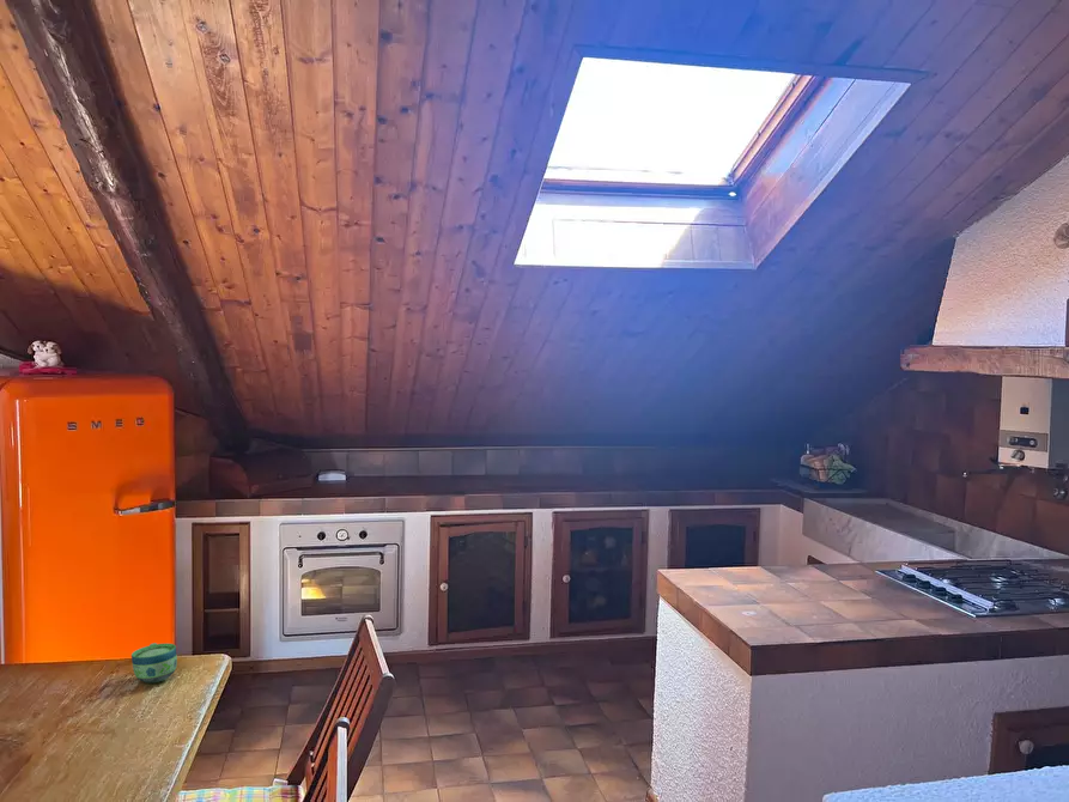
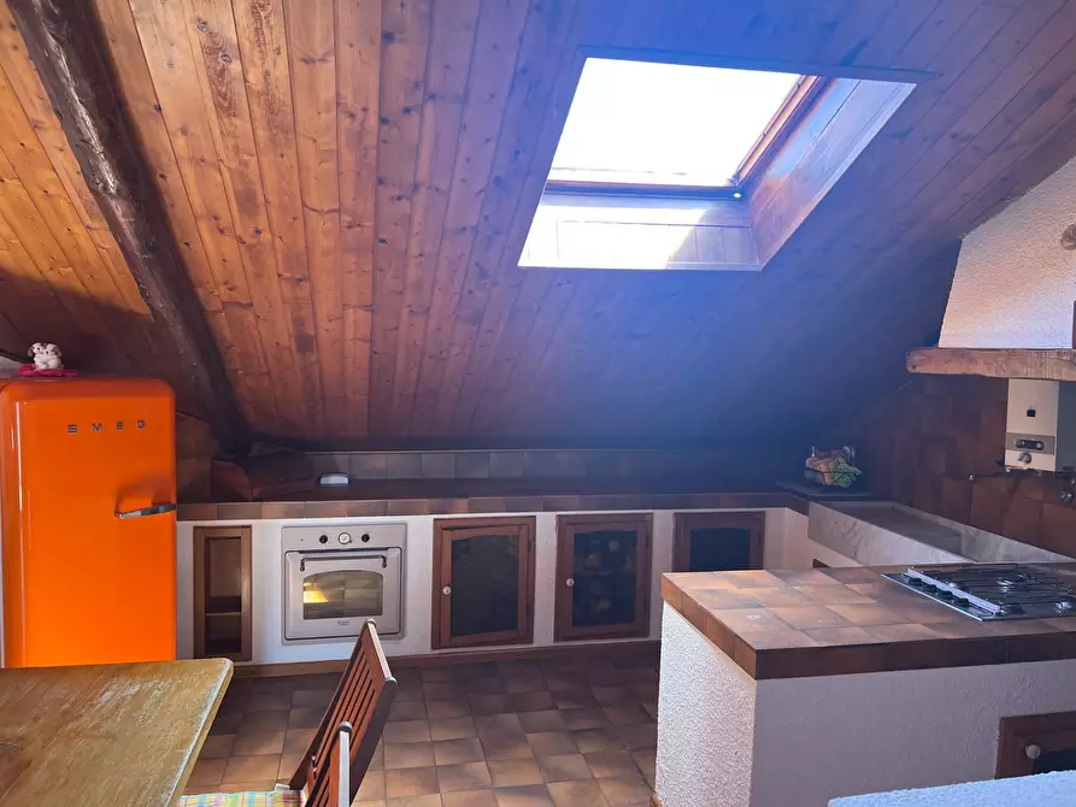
- cup (152, 662)
